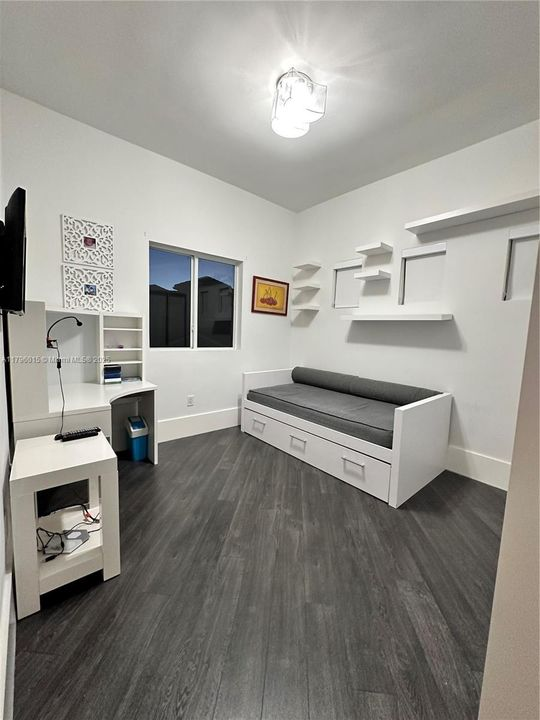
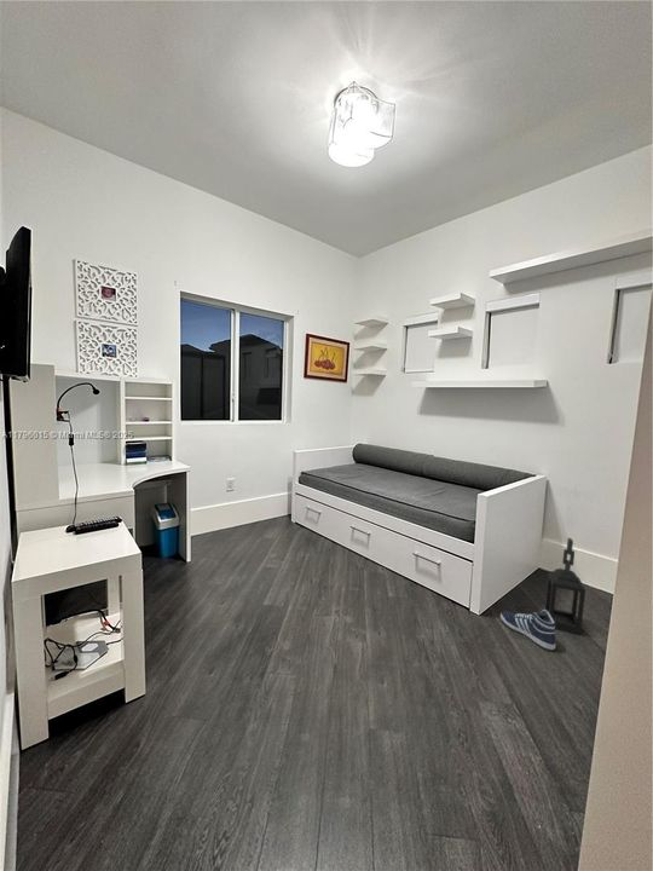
+ sneaker (527, 618)
+ lantern (566, 582)
